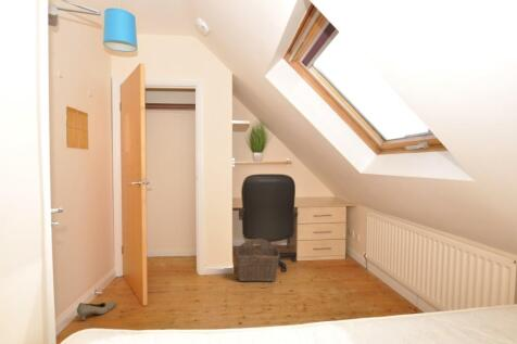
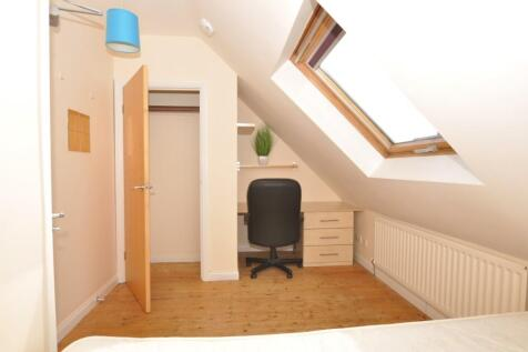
- shoe (97, 304)
- wicker basket (257, 259)
